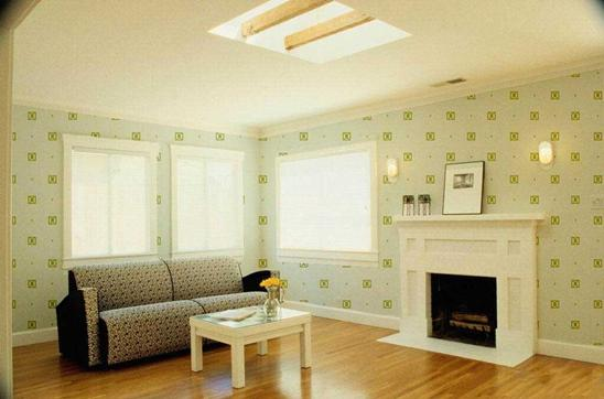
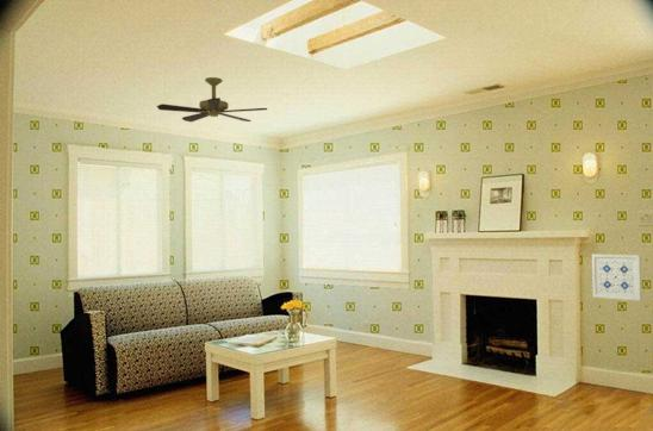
+ wall art (615, 276)
+ ceiling fan (212, 96)
